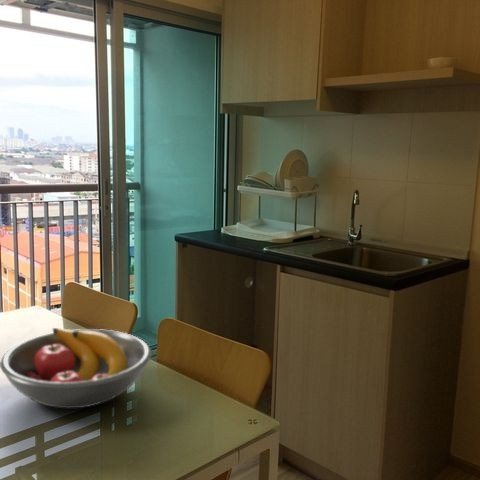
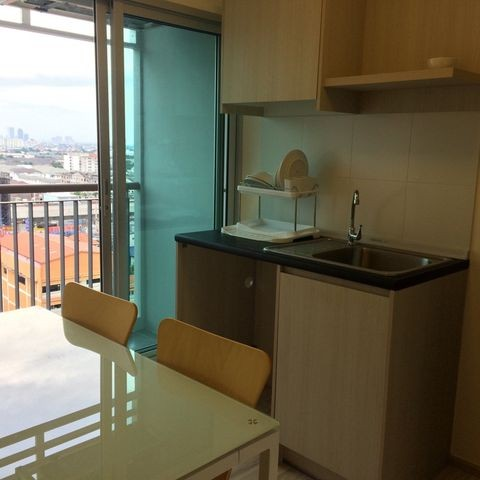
- fruit bowl (78, 367)
